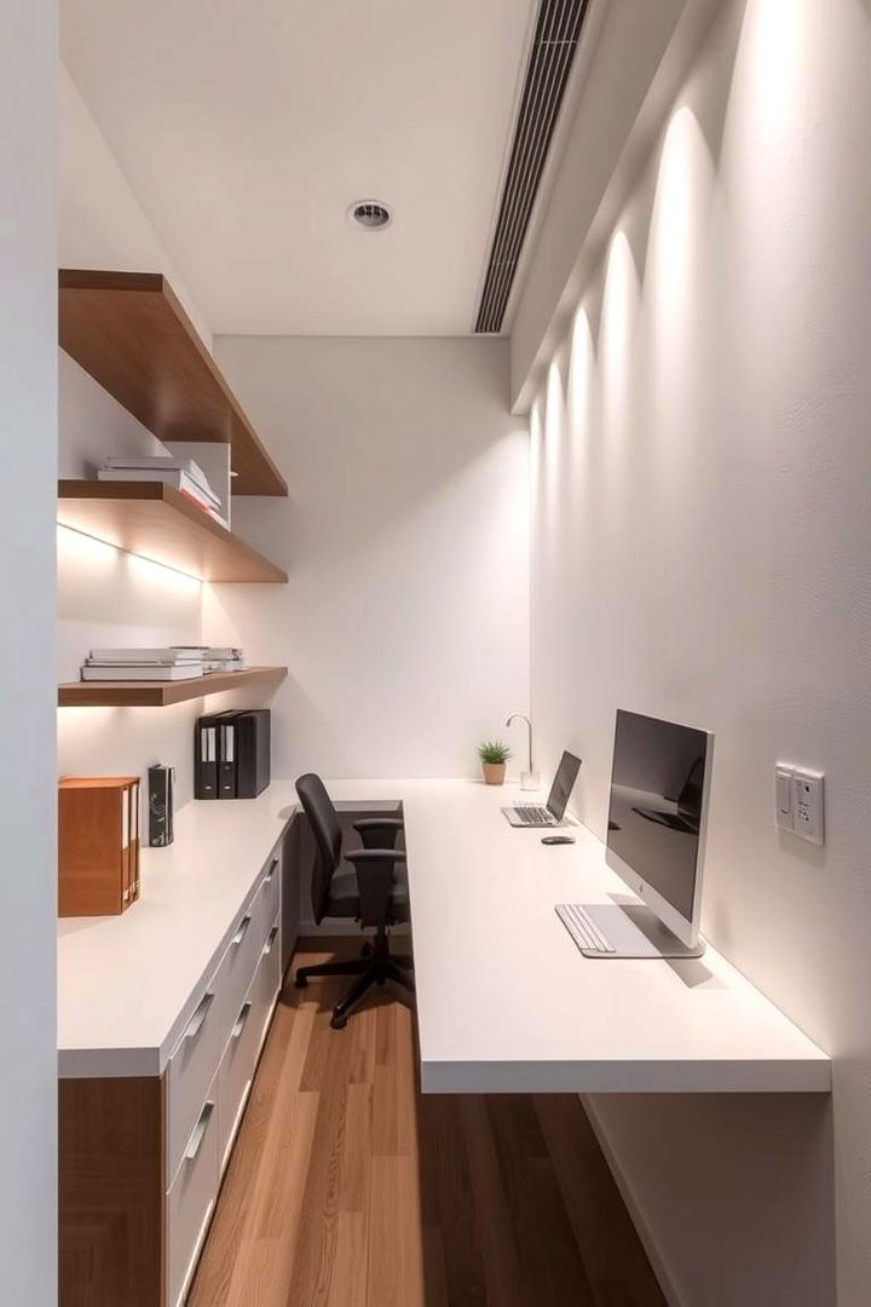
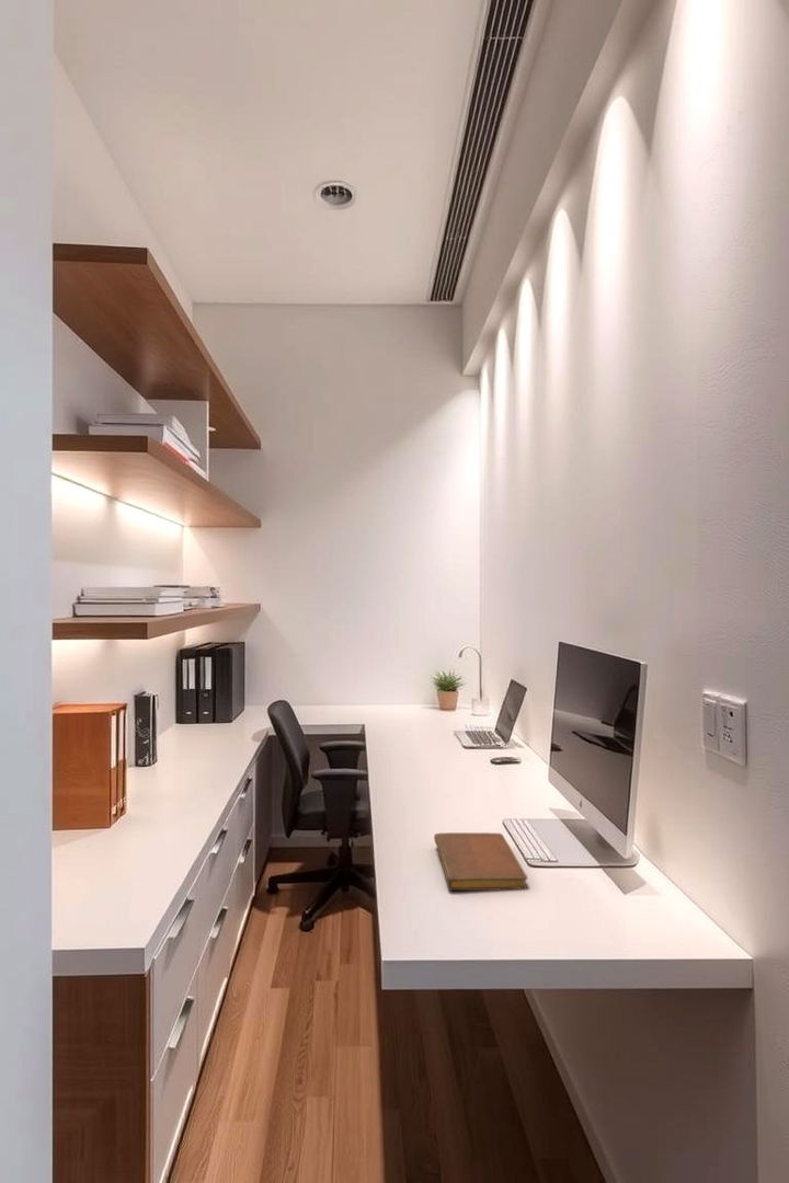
+ notebook (477, 859)
